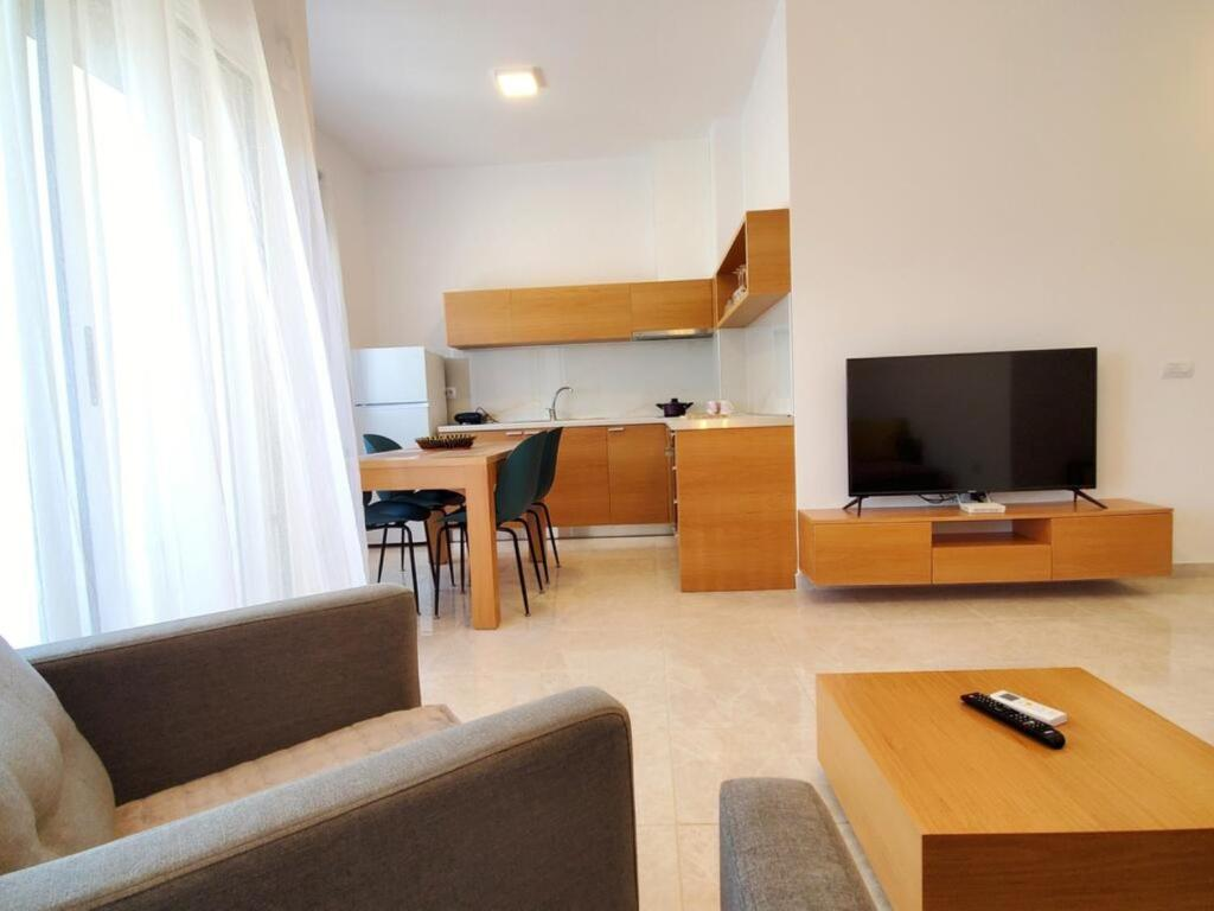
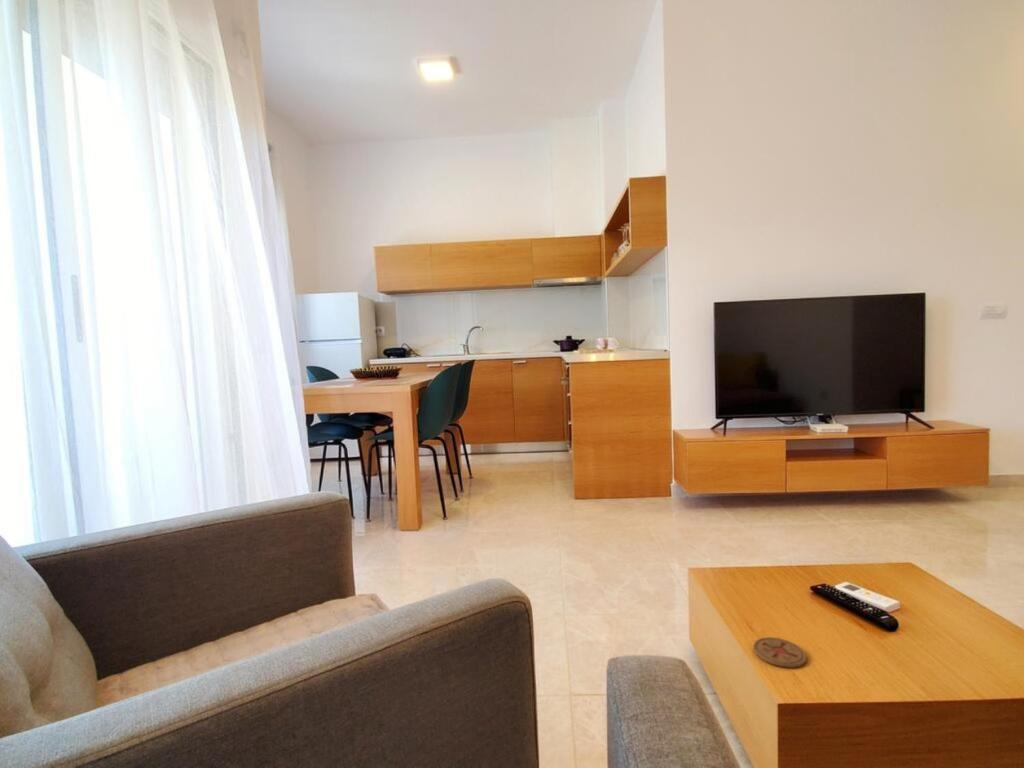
+ coaster (779, 651)
